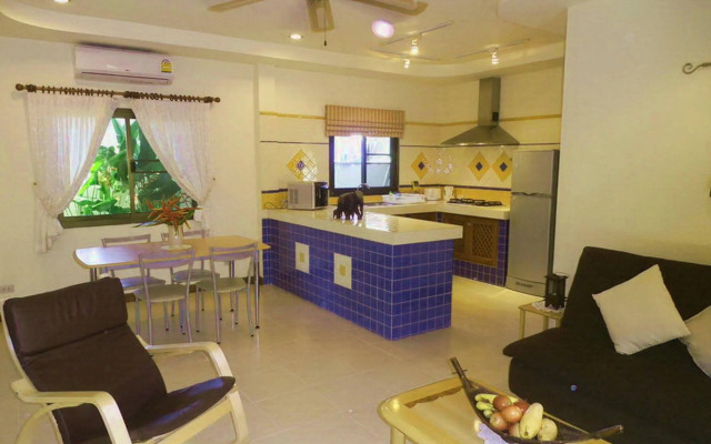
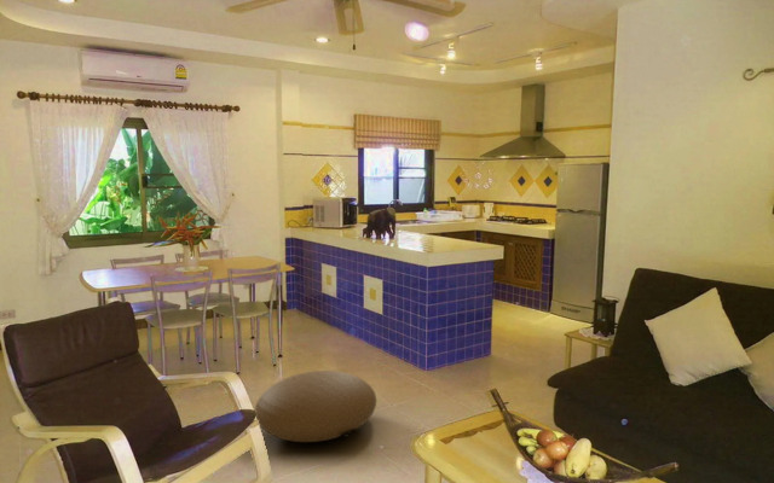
+ pouf (317, 403)
